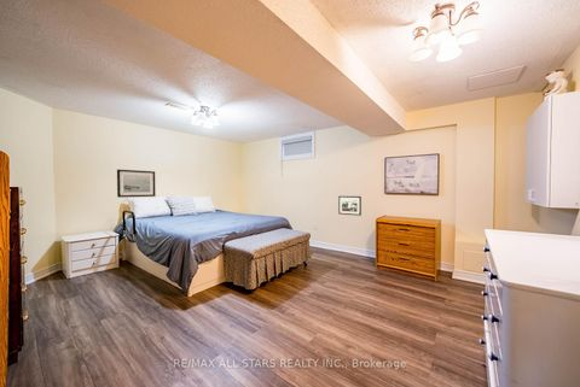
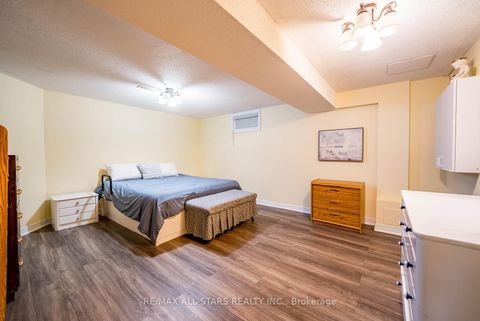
- wall art (137, 183)
- picture frame (349, 205)
